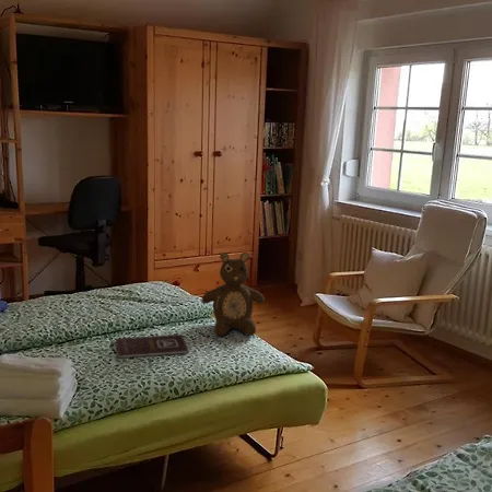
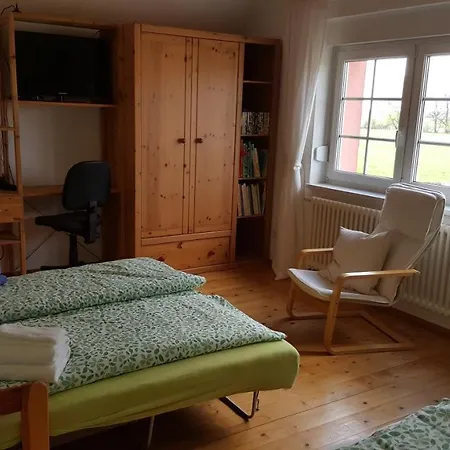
- book (151, 345)
- teddy bear (234, 292)
